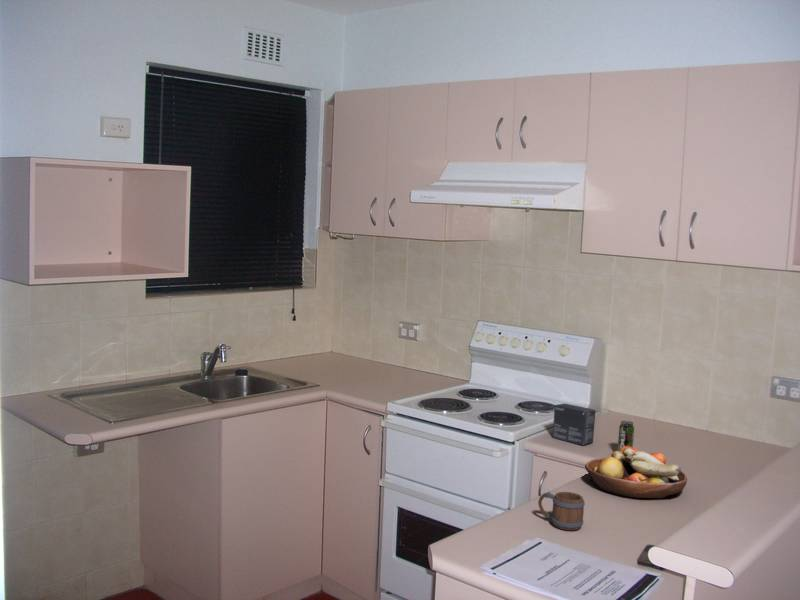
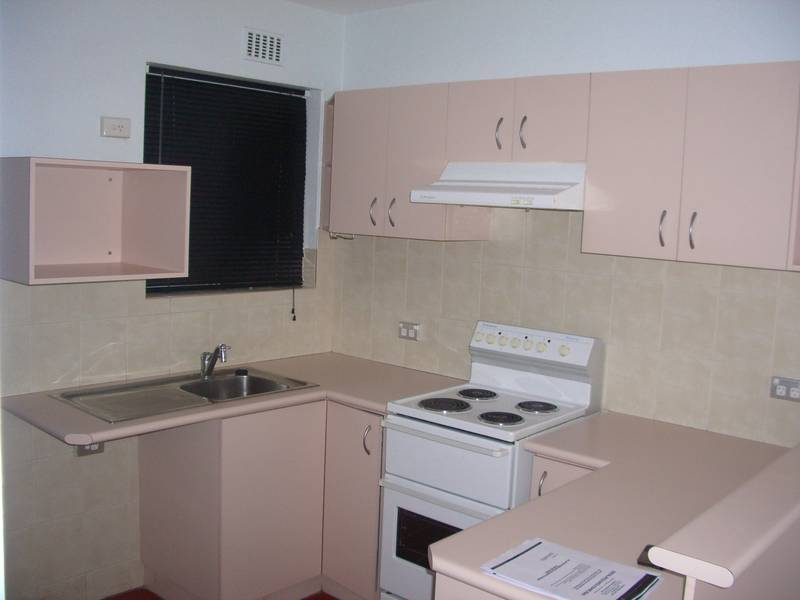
- mug (560, 509)
- small box (573, 423)
- beverage can (625, 439)
- fruit bowl (637, 466)
